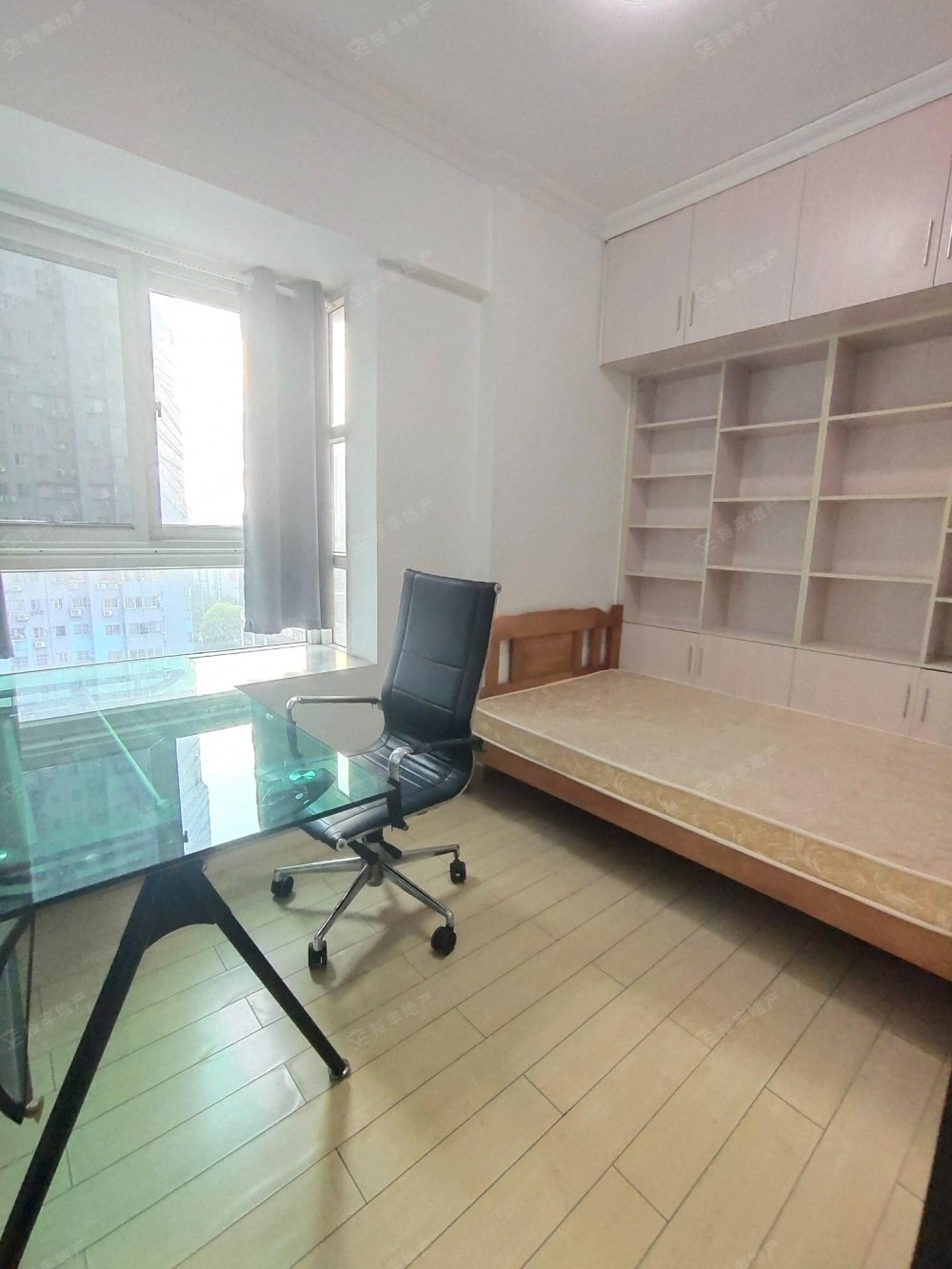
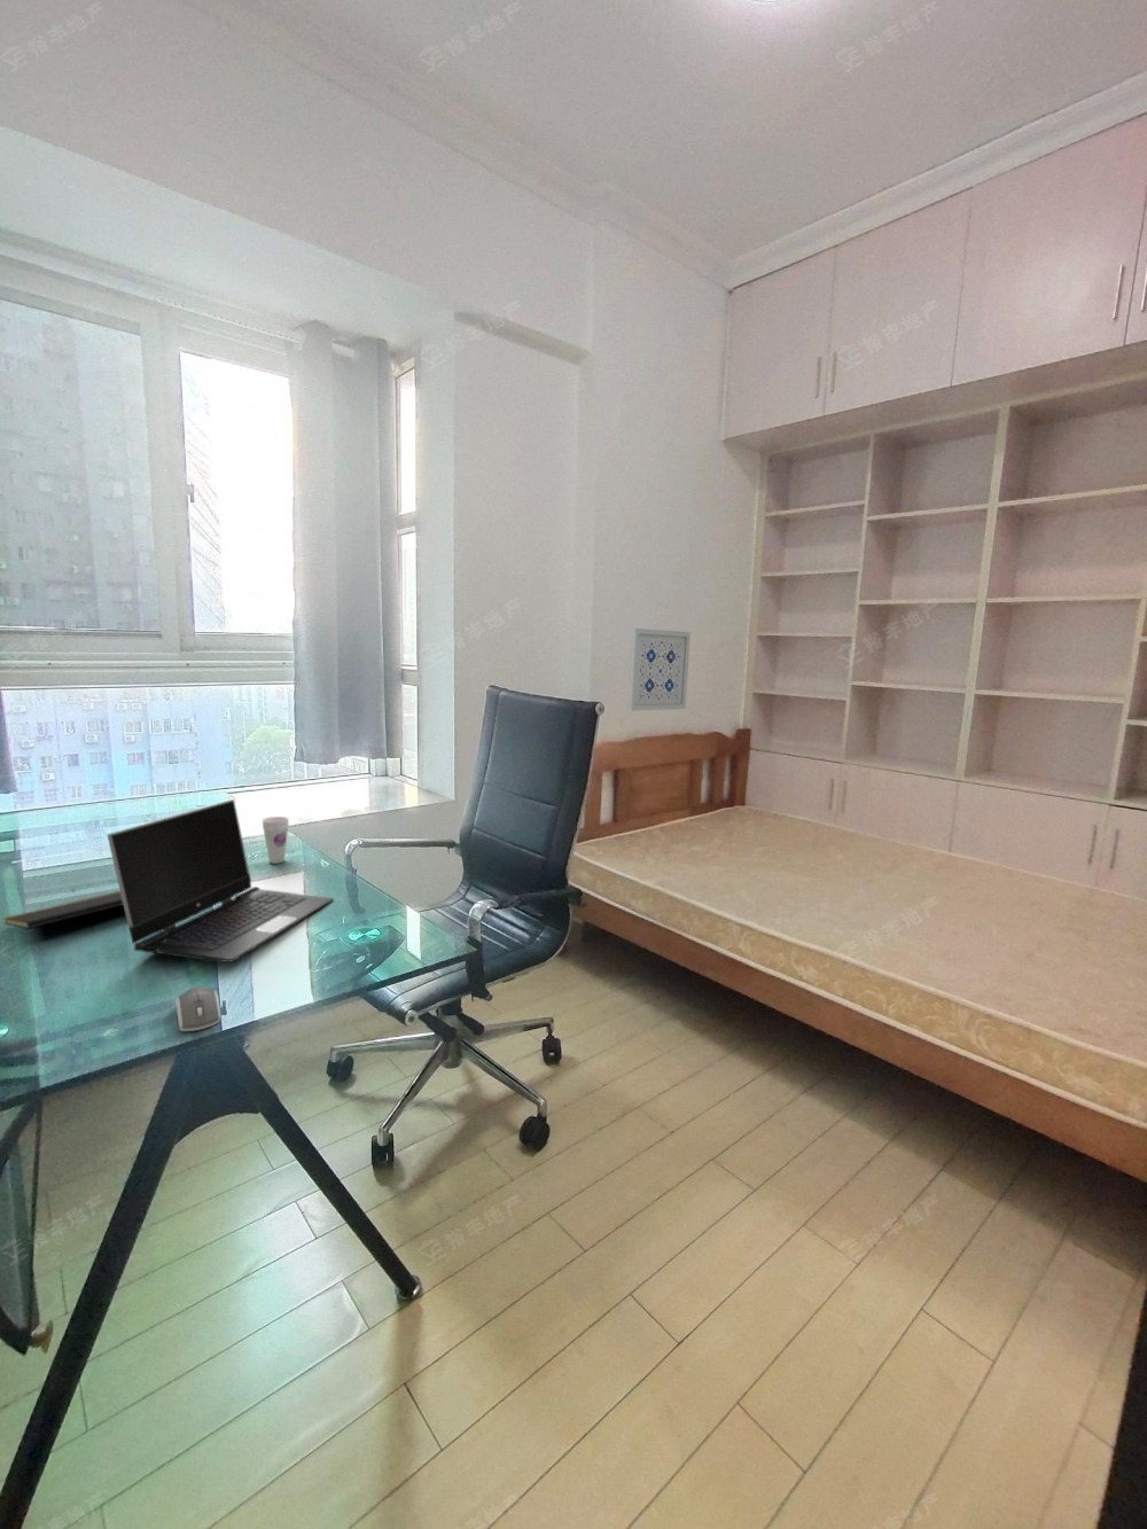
+ laptop computer (231, 872)
+ notepad (77, 907)
+ wall art (659, 670)
+ cup (275, 840)
+ computer mouse (198, 1001)
